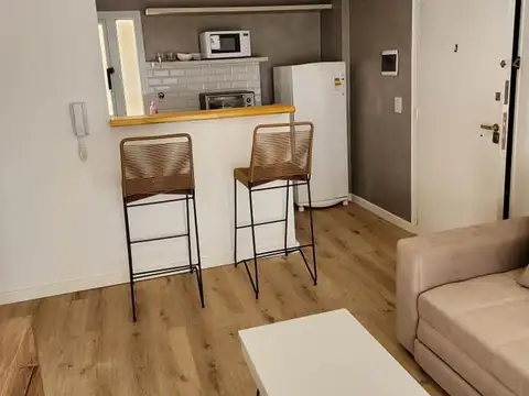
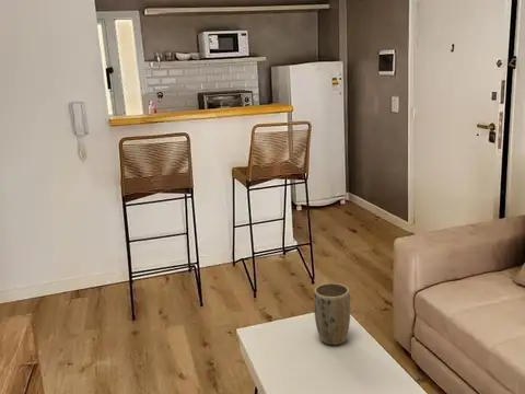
+ plant pot (331, 314)
